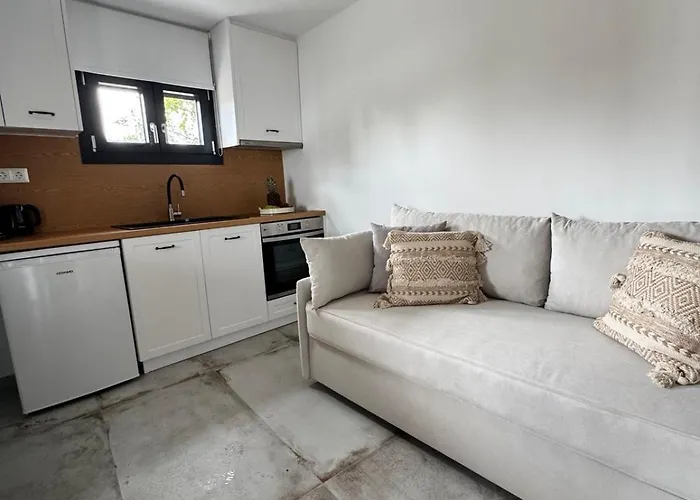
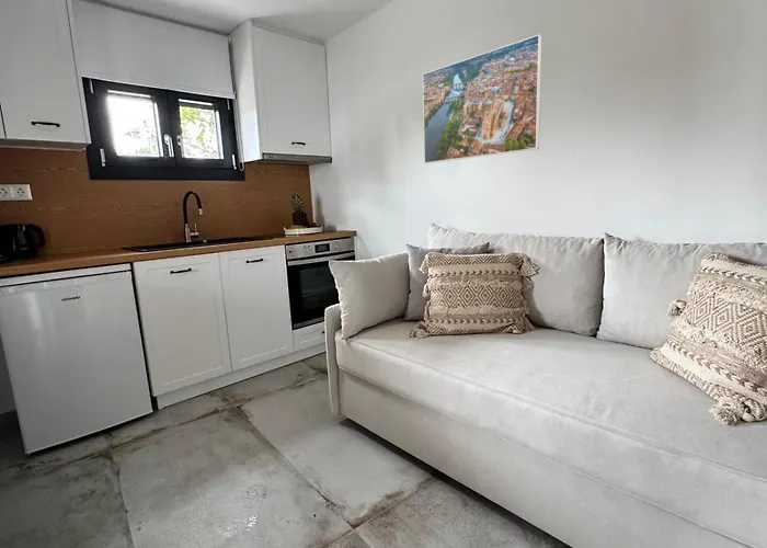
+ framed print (474, 107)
